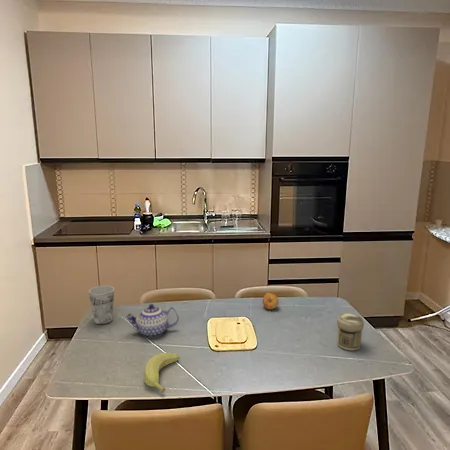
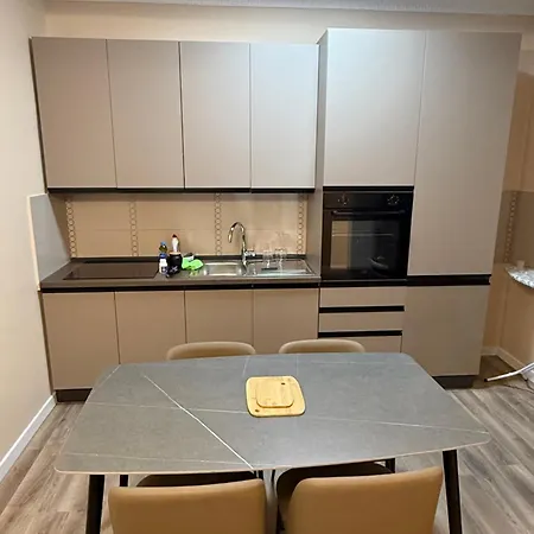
- cup (102, 305)
- teapot (152, 318)
- banana (162, 367)
- jar (349, 331)
- fruit (270, 300)
